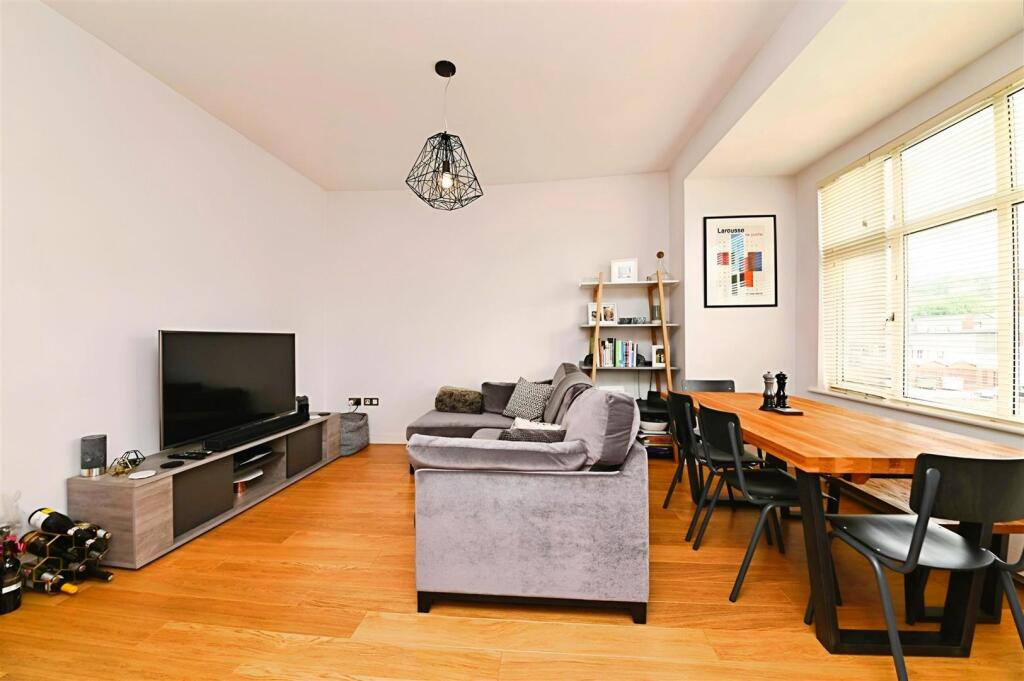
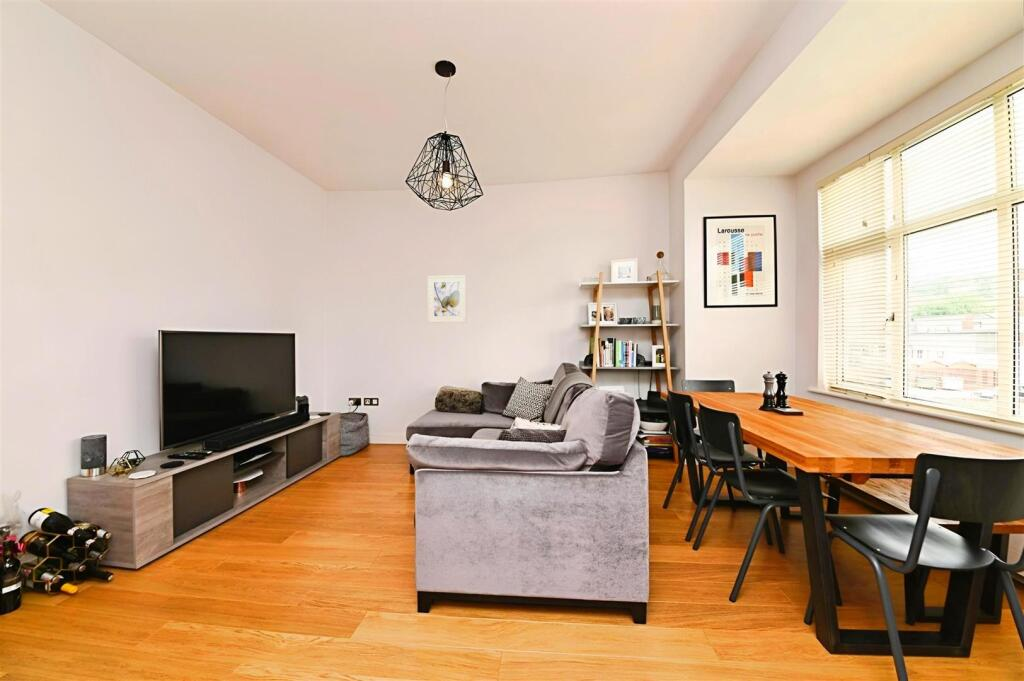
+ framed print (446, 299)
